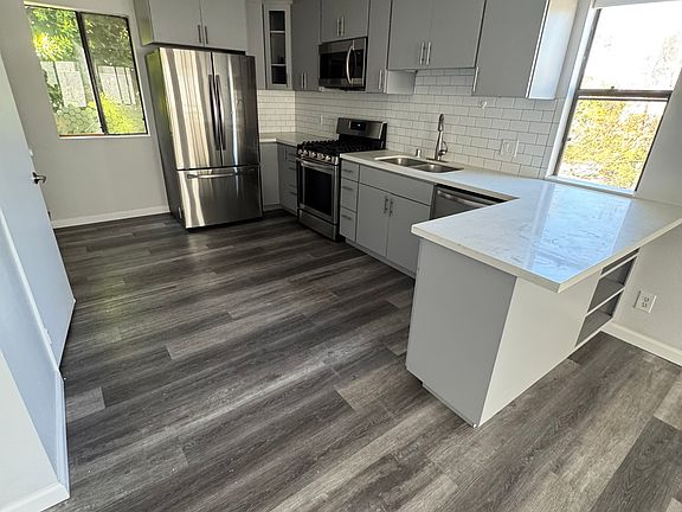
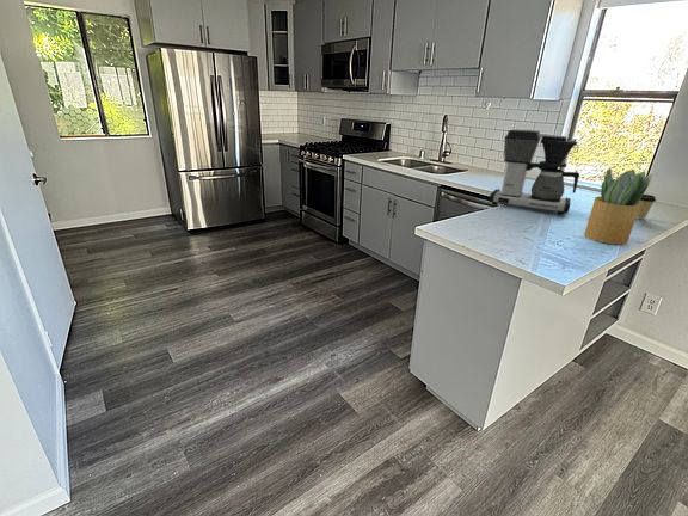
+ coffee maker (539, 167)
+ coffee cup (641, 207)
+ potted plant (616, 204)
